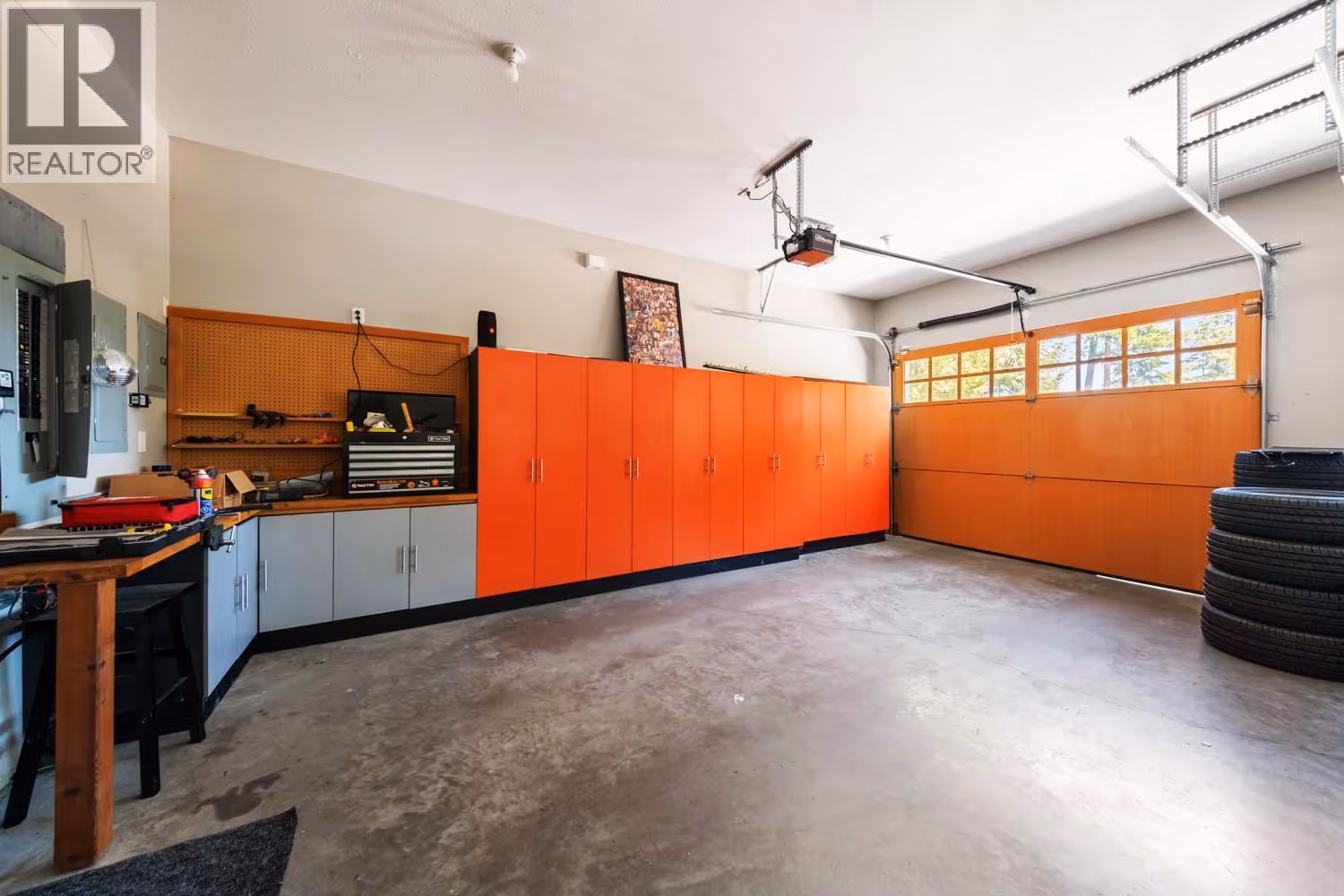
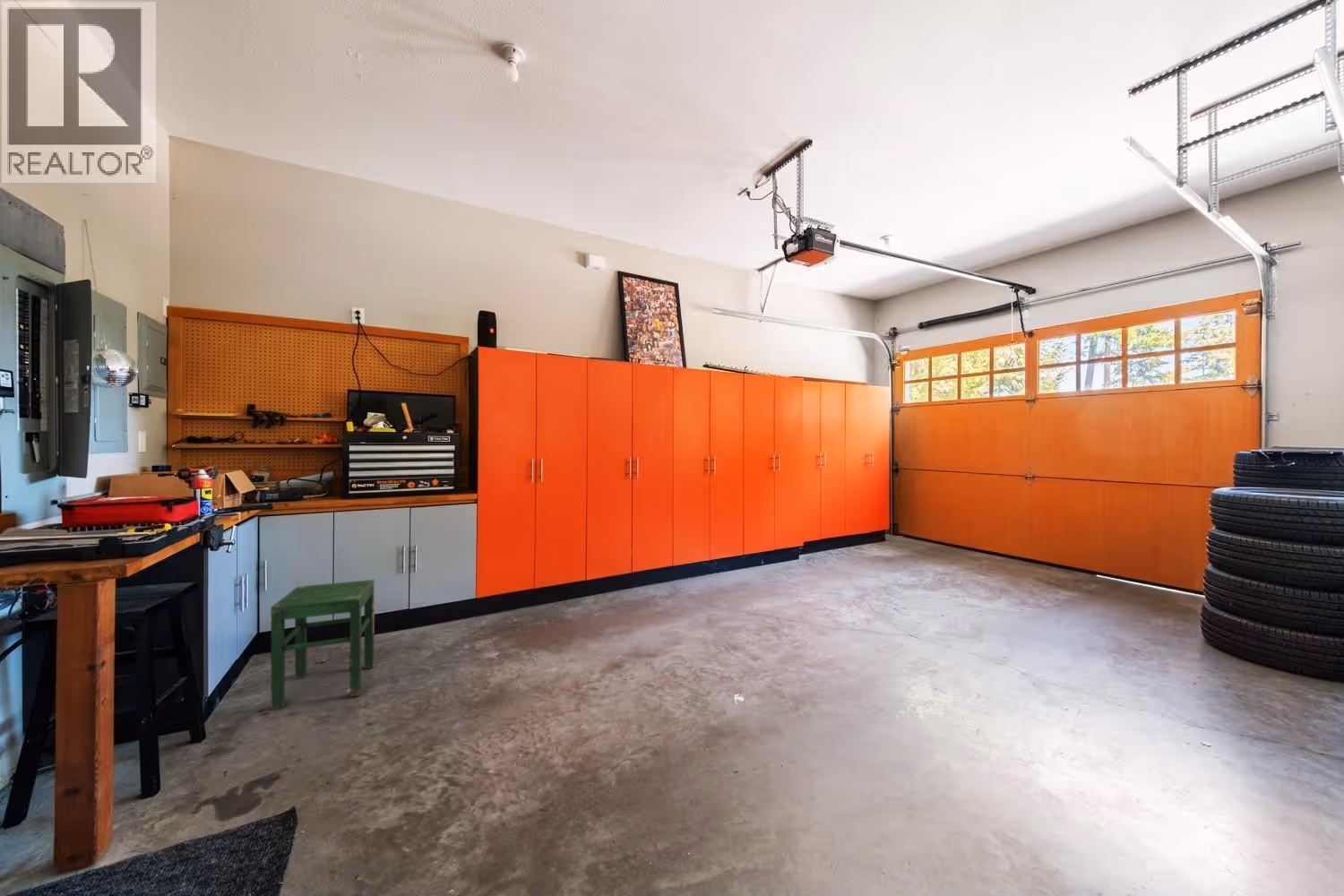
+ stool (327, 640)
